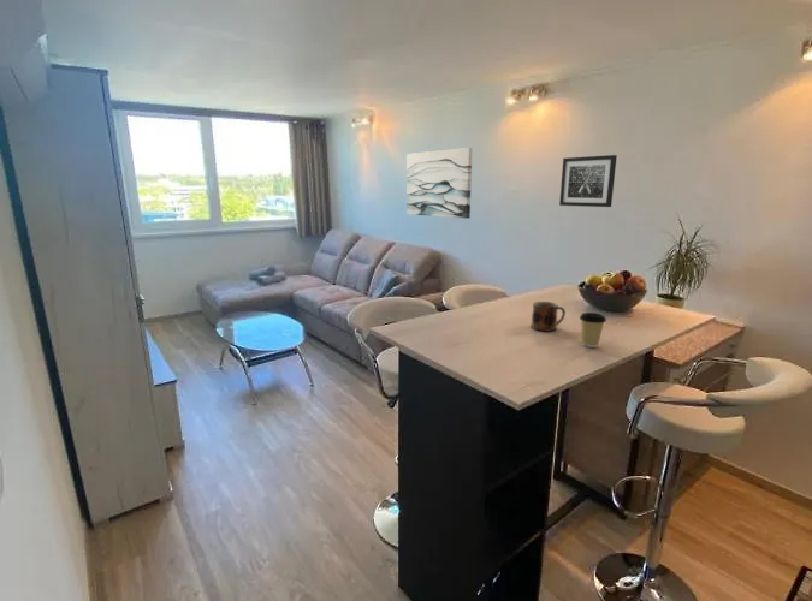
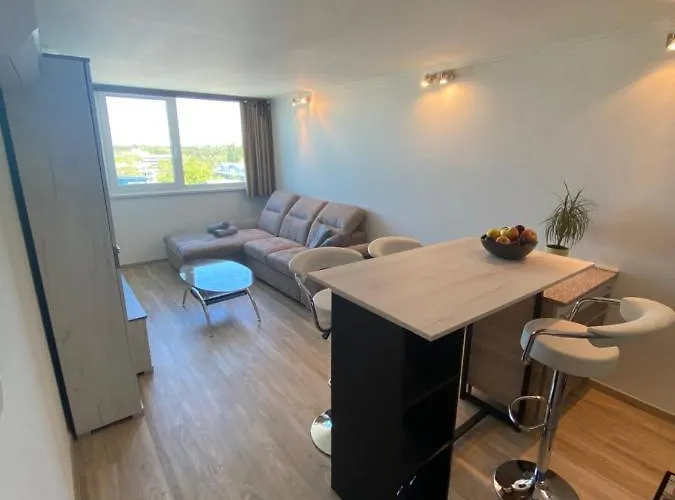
- coffee cup (591, 329)
- wall art (586, 182)
- mug (546, 315)
- wall art (435, 184)
